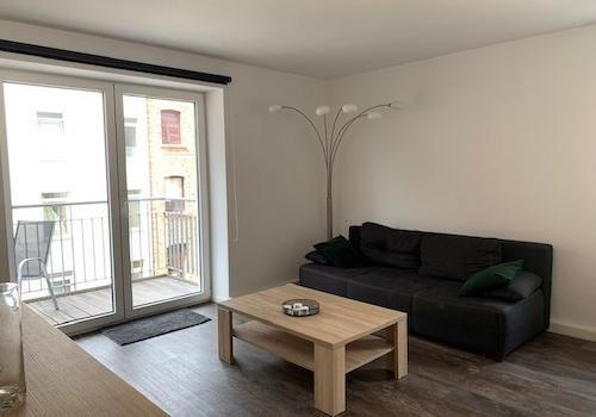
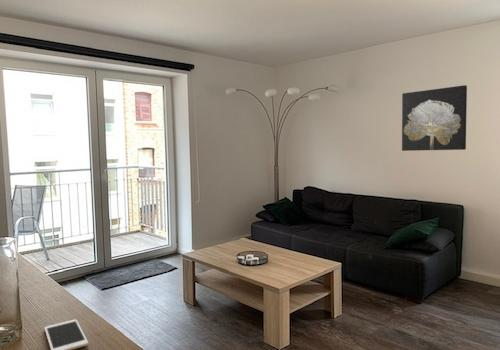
+ wall art (432, 120)
+ cell phone (65, 335)
